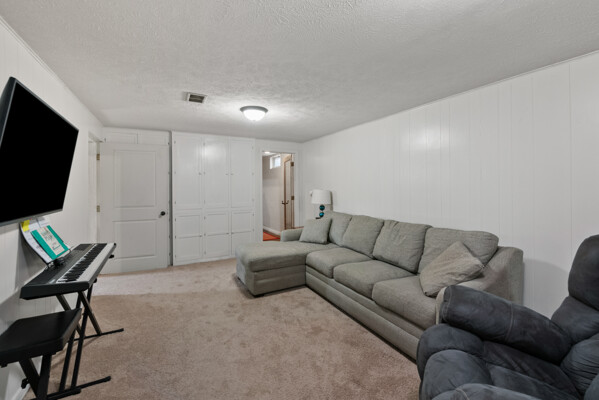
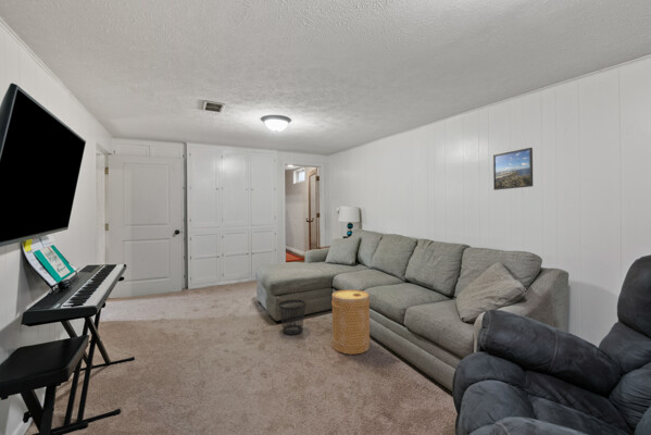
+ basket (350, 320)
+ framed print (512, 170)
+ wastebasket (292, 316)
